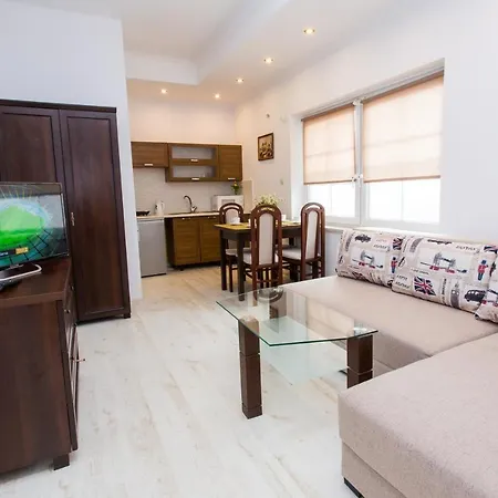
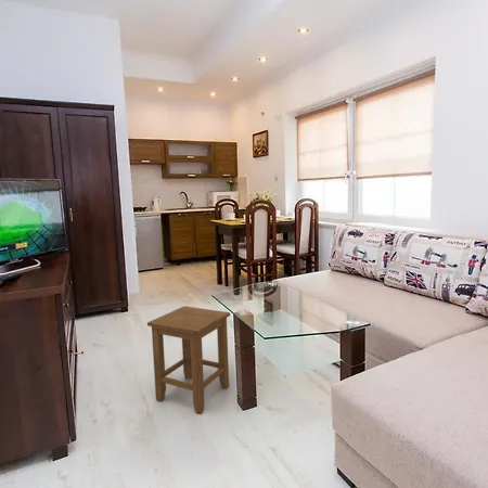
+ stool (191, 355)
